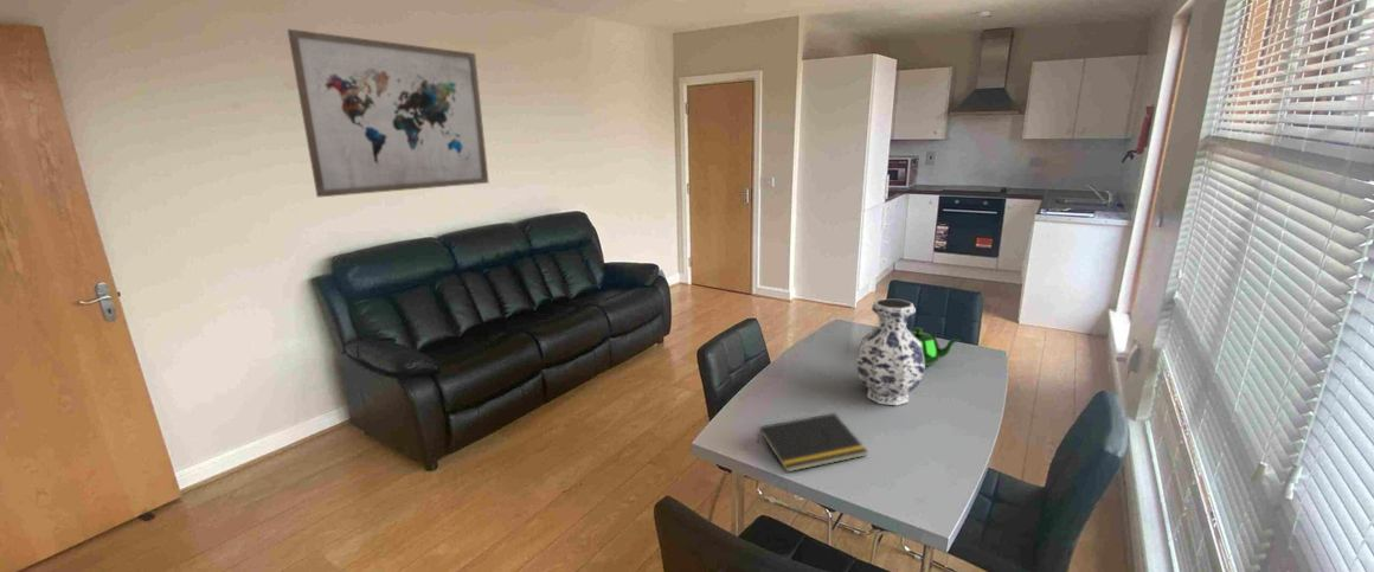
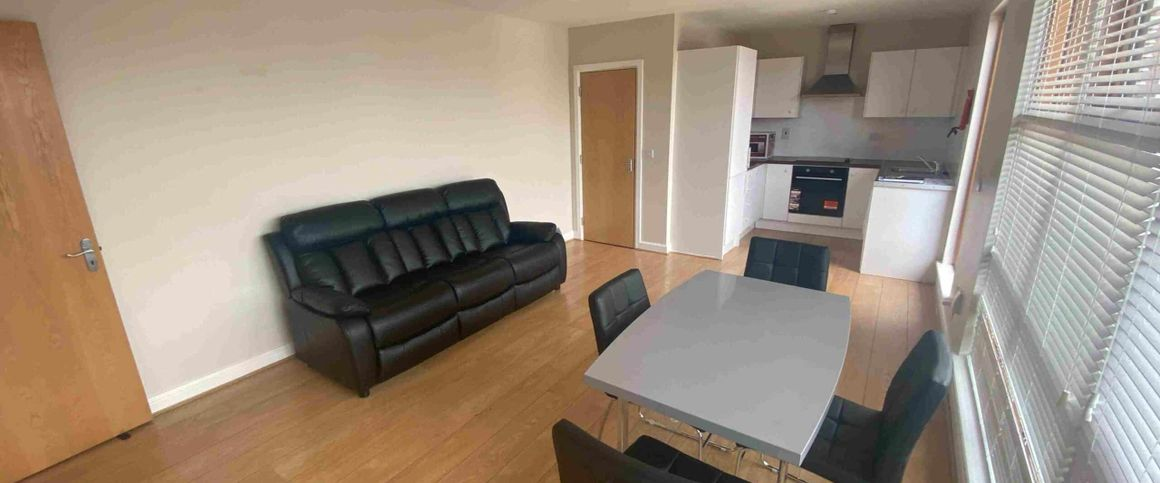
- teapot (922, 345)
- wall art (403, 117)
- notepad (811, 441)
- vase (891, 351)
